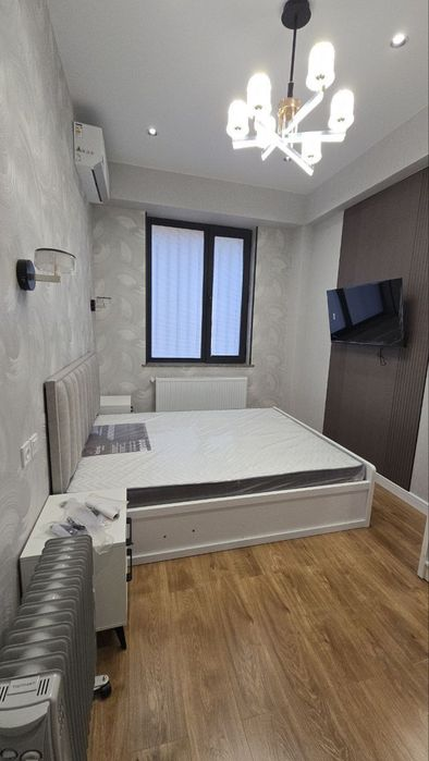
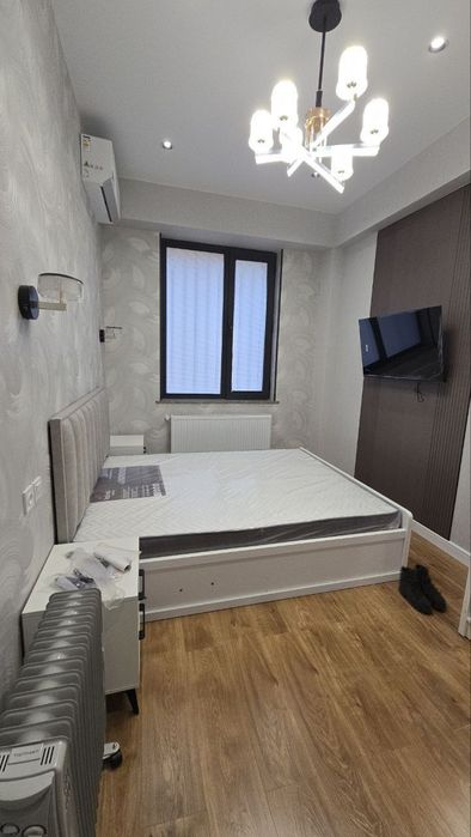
+ boots (422, 584)
